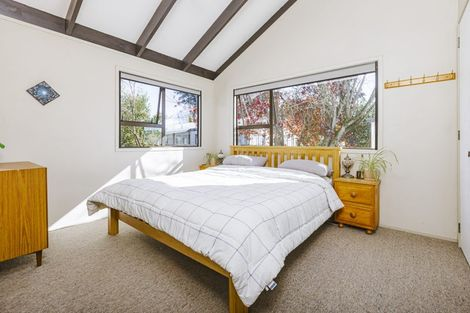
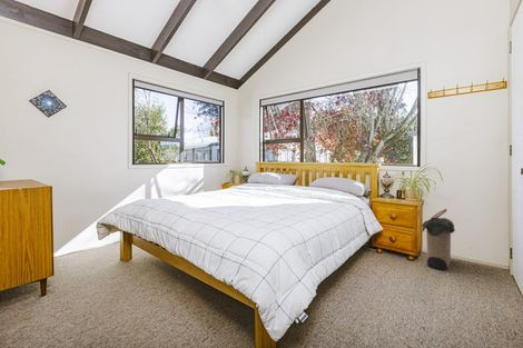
+ laundry hamper (437, 235)
